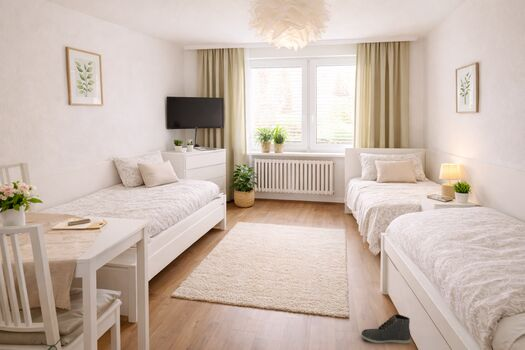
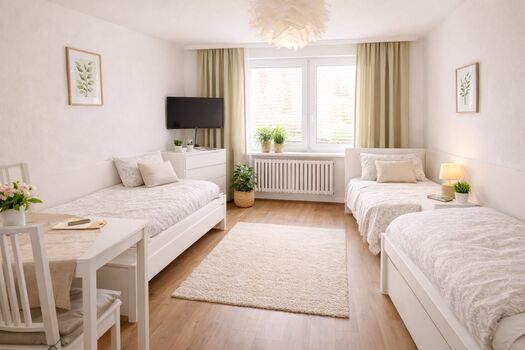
- sneaker (385, 327)
